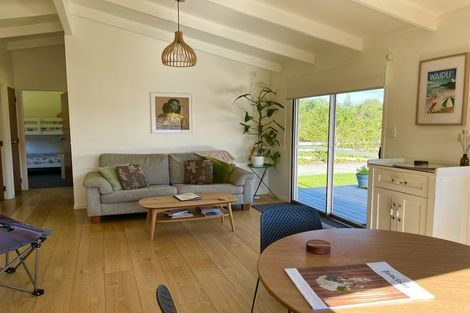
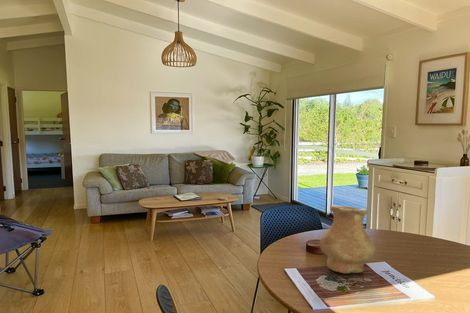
+ vase (347, 237)
